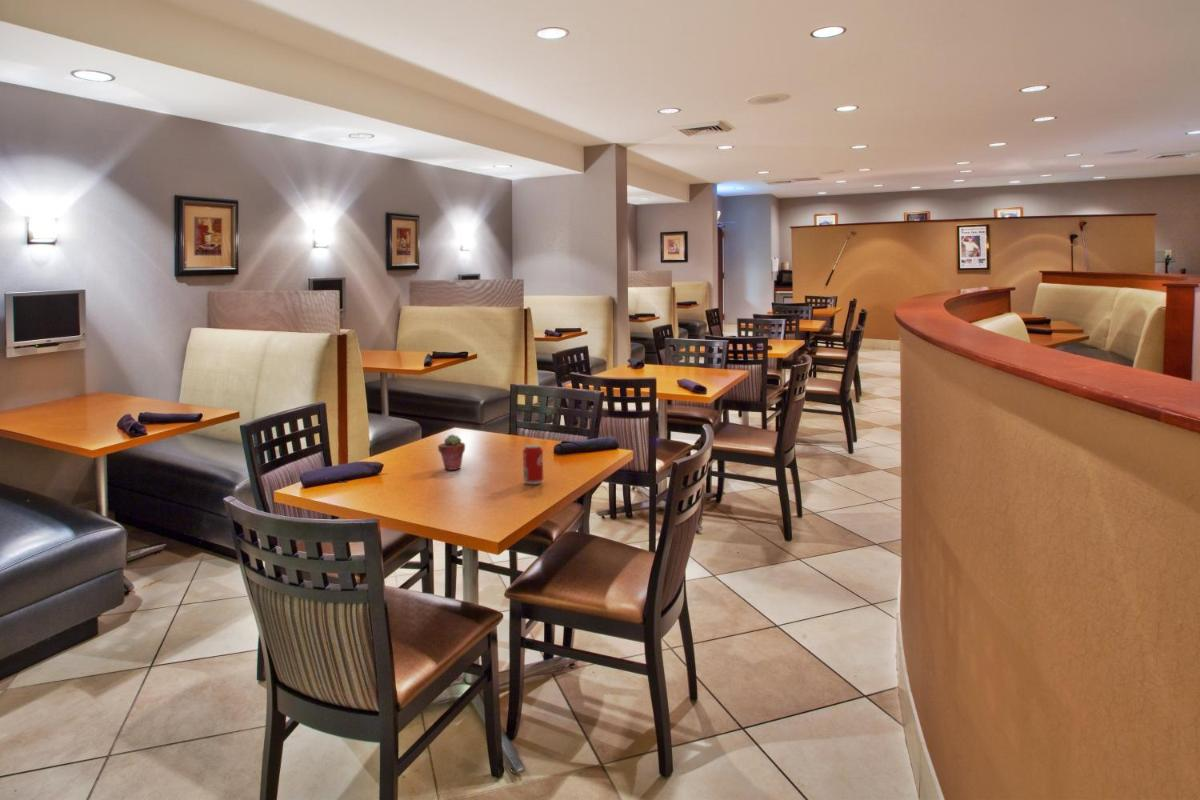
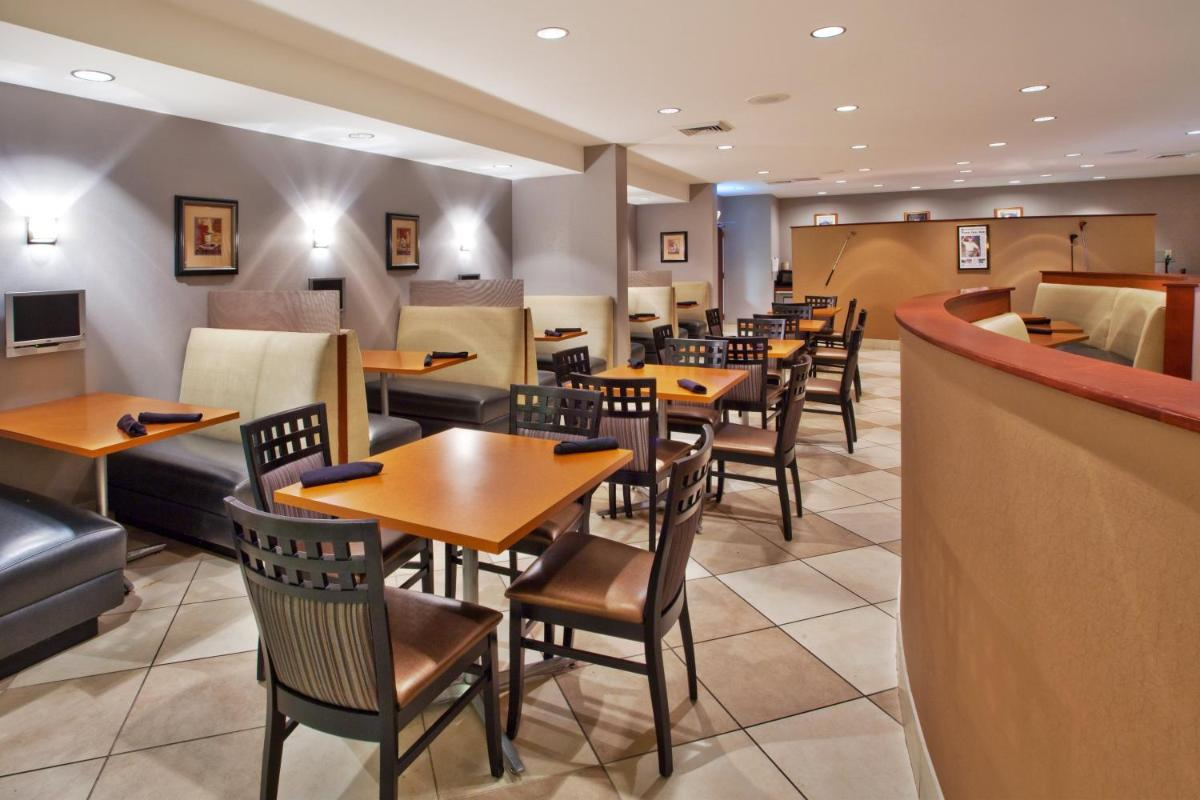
- beverage can (533, 464)
- potted succulent (452, 451)
